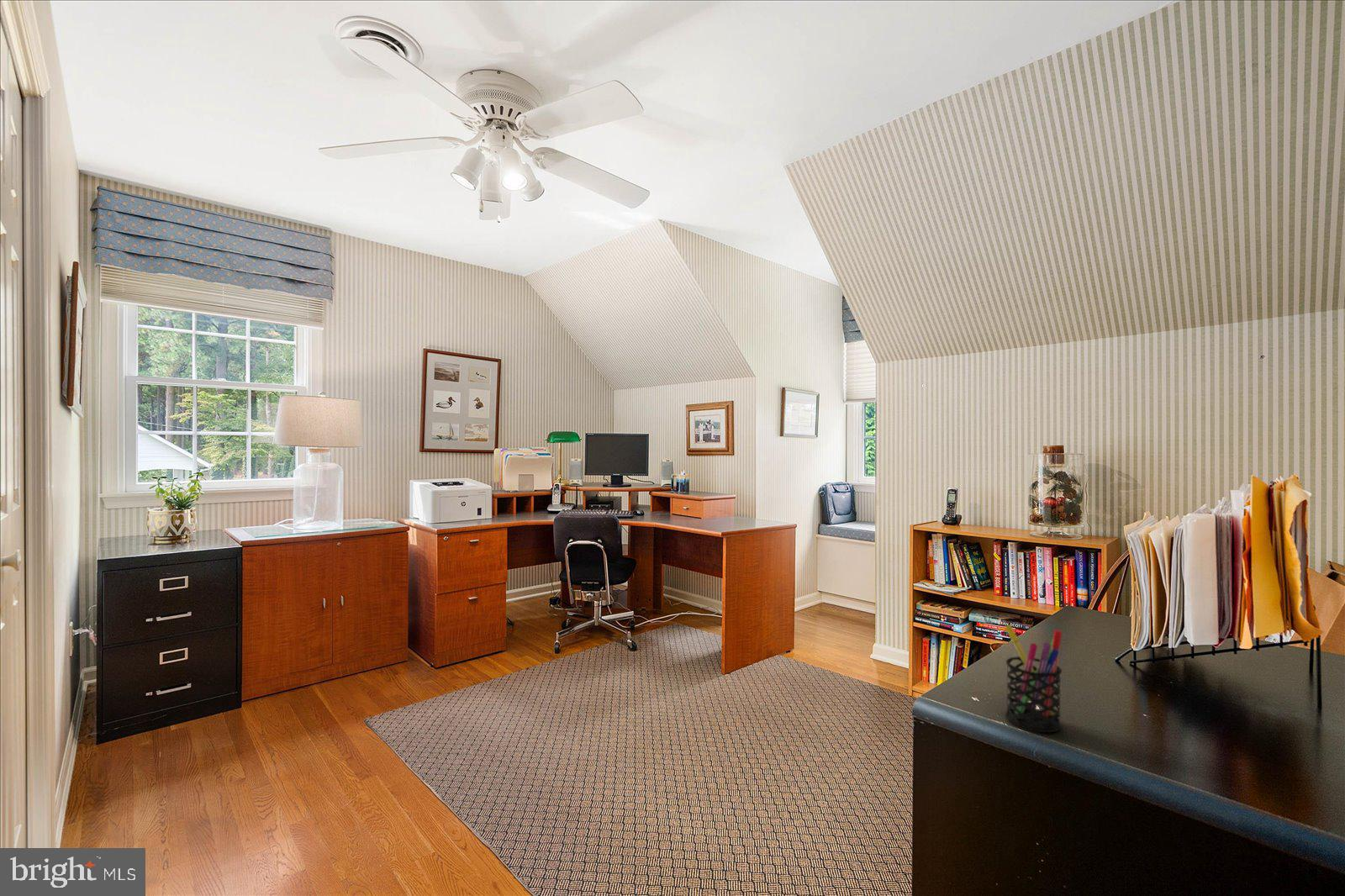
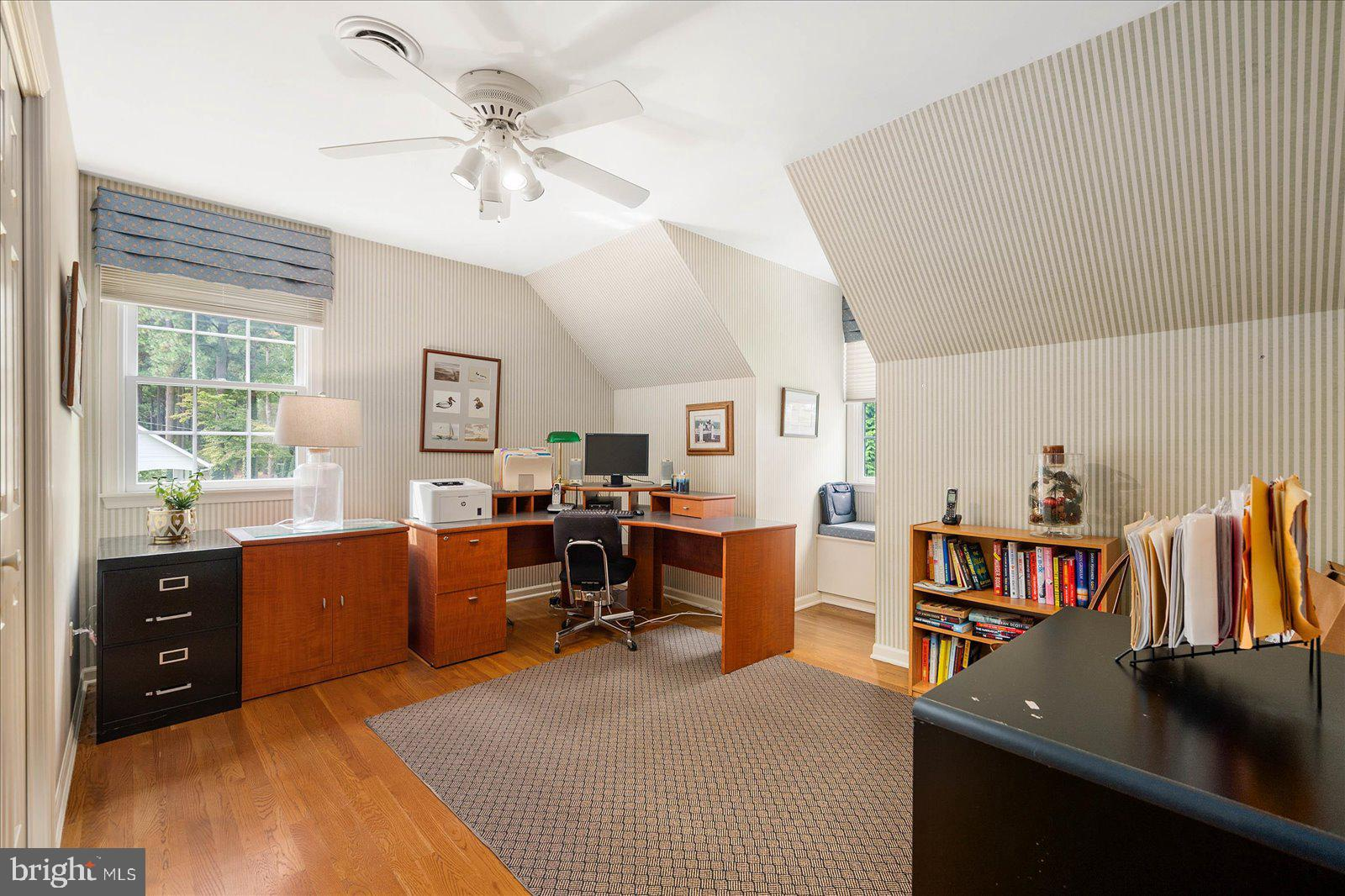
- pen holder (1039, 672)
